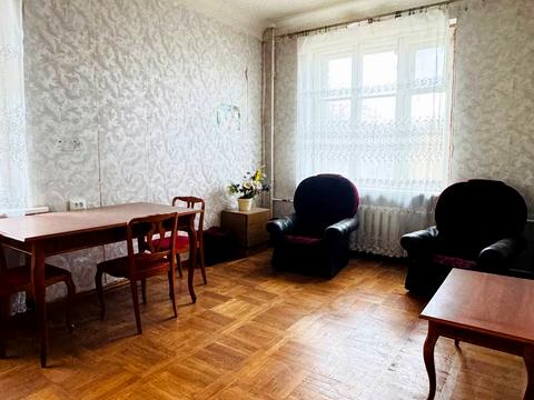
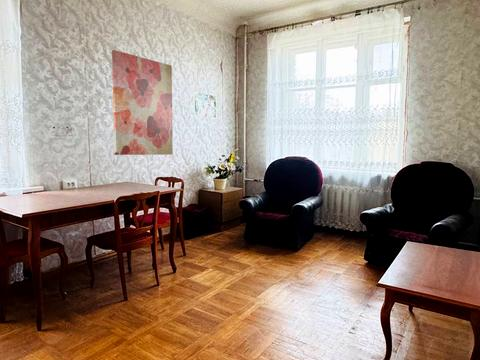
+ wall art (145, 107)
